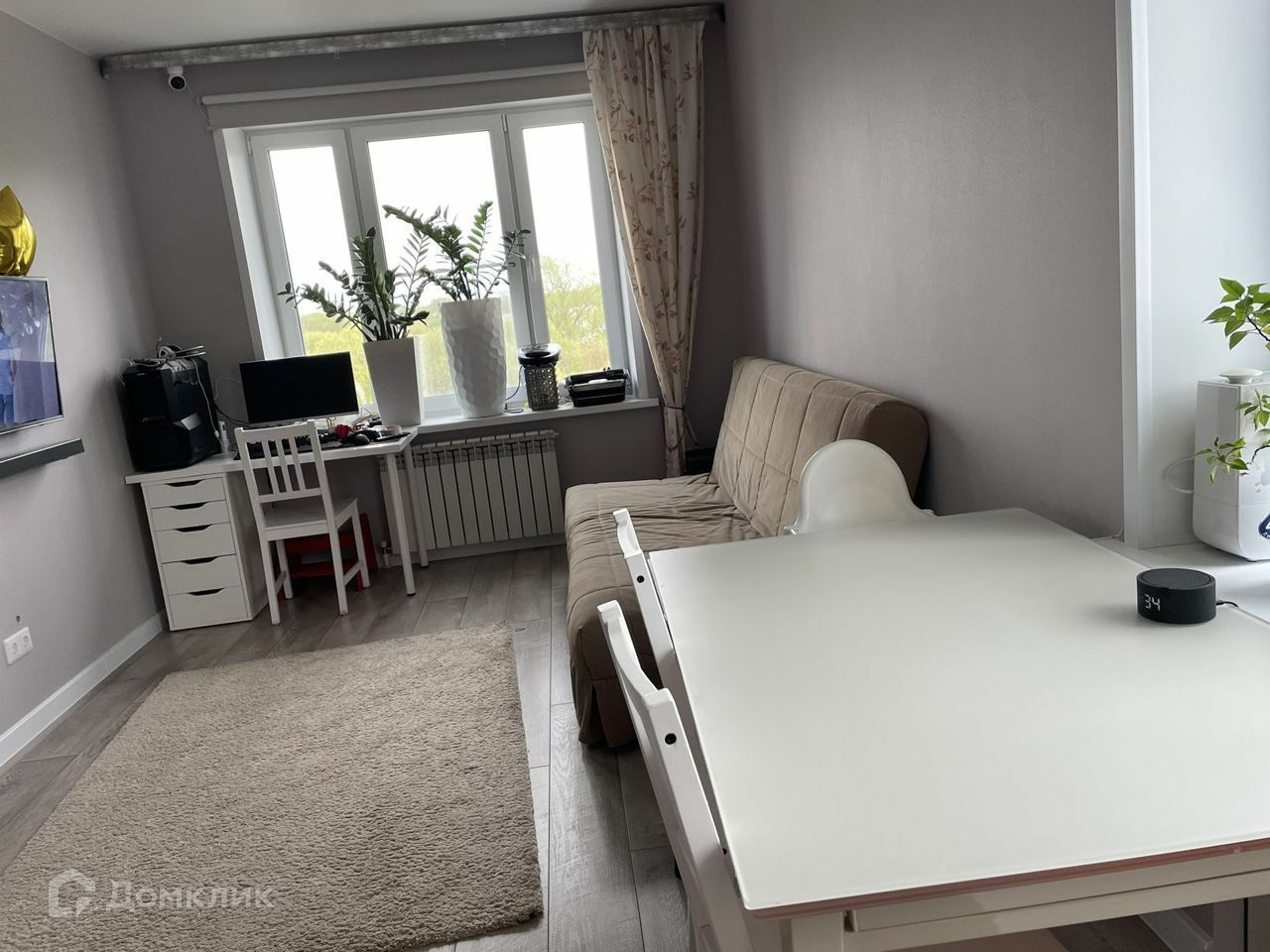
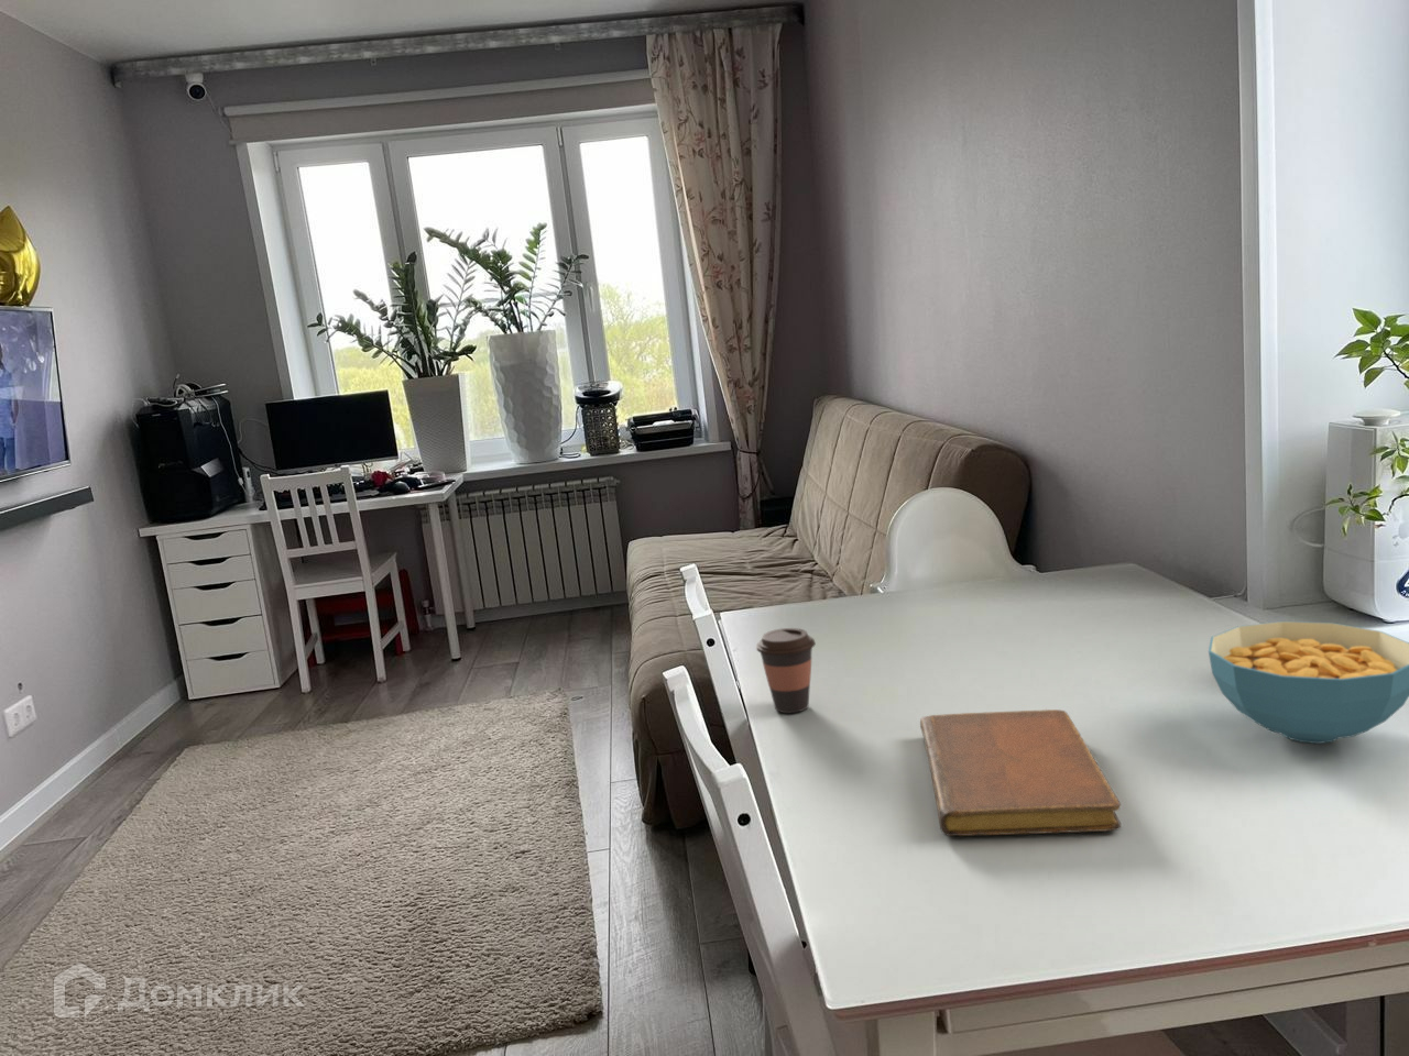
+ cereal bowl (1309, 690)
+ coffee cup (788, 671)
+ notebook (1008, 765)
